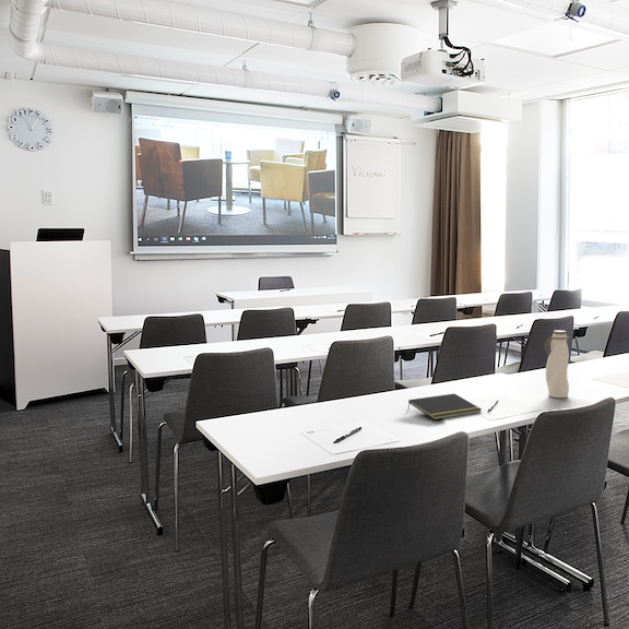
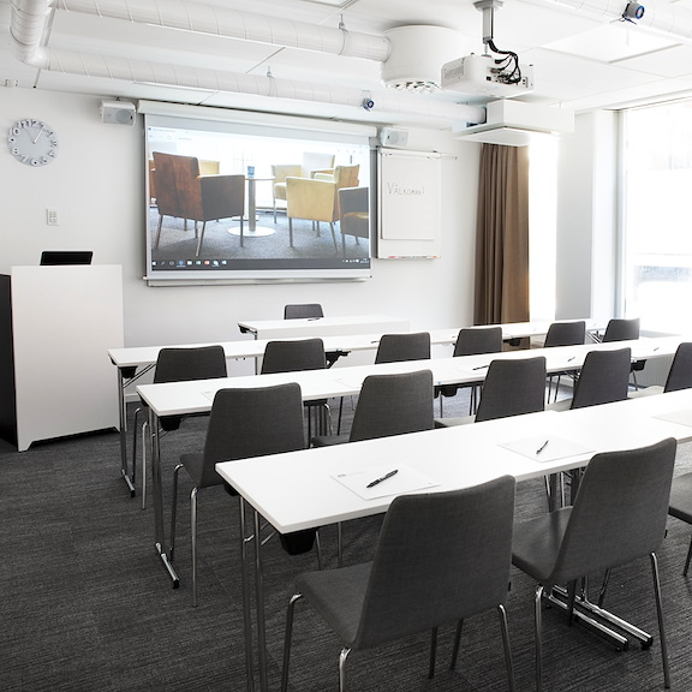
- water bottle (557, 364)
- notepad (444, 405)
